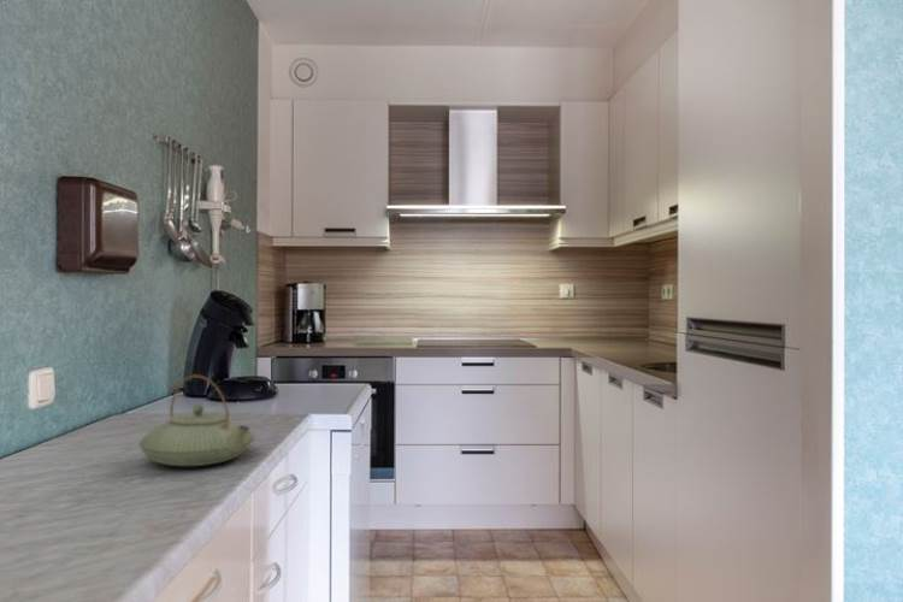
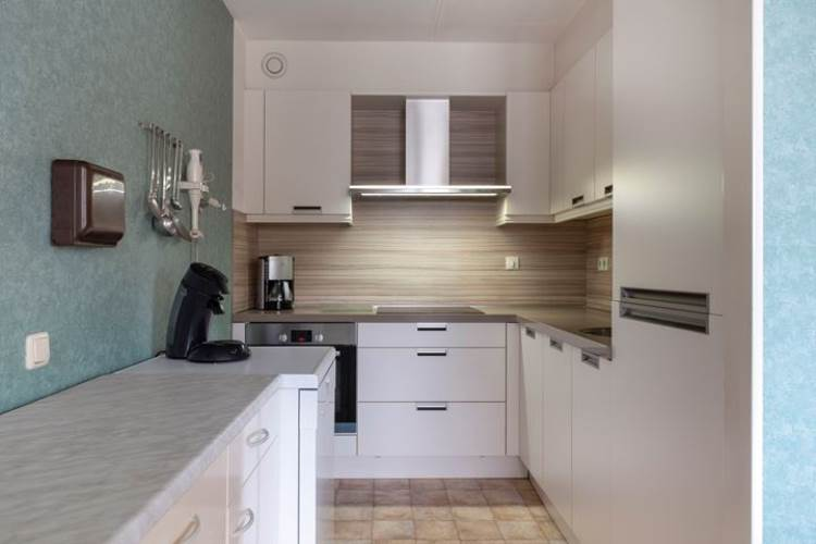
- teapot (202, 418)
